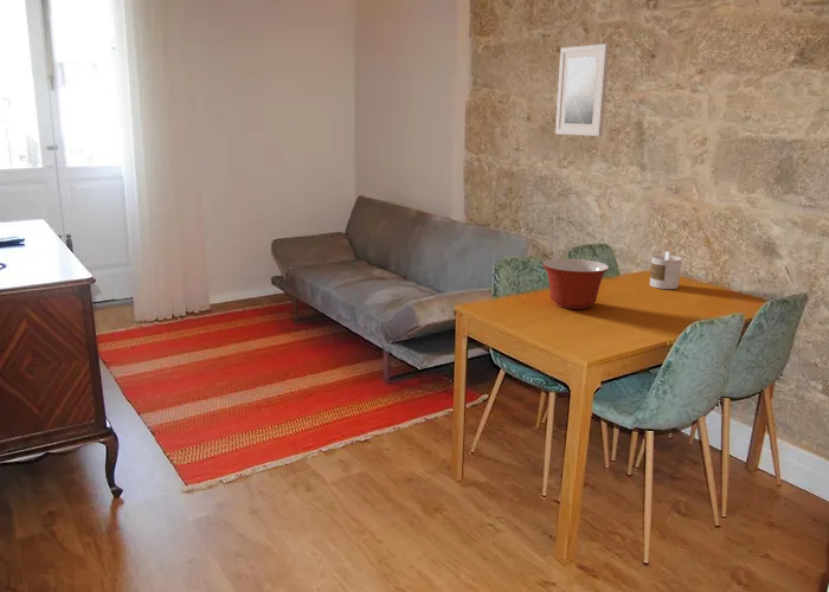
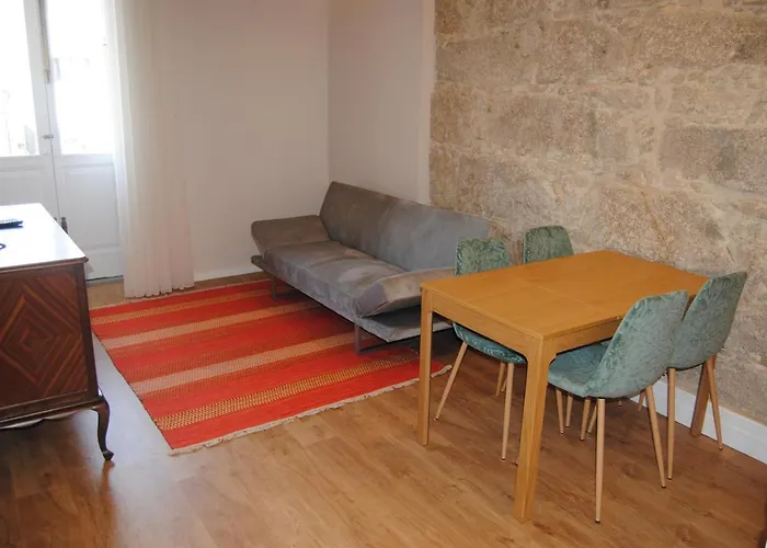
- candle (664, 269)
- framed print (580, 91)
- mixing bowl (573, 284)
